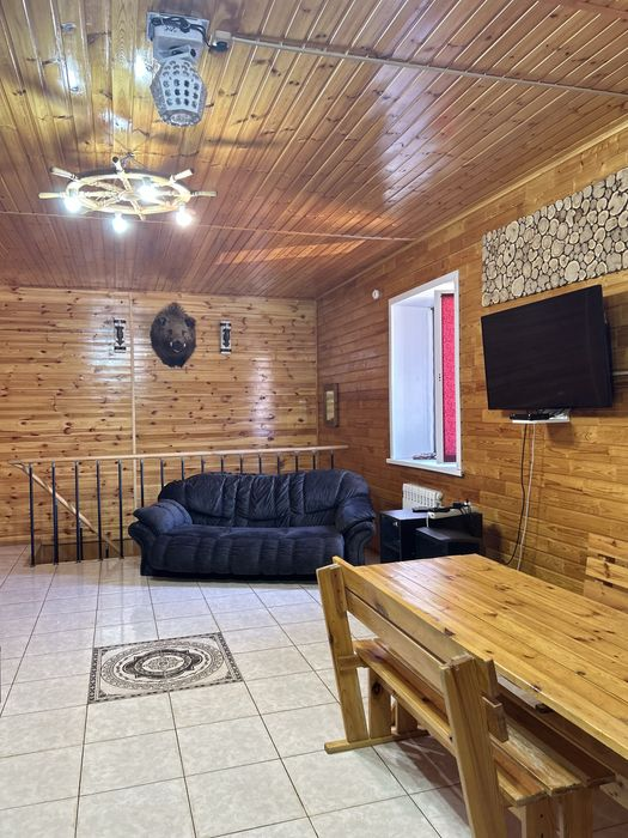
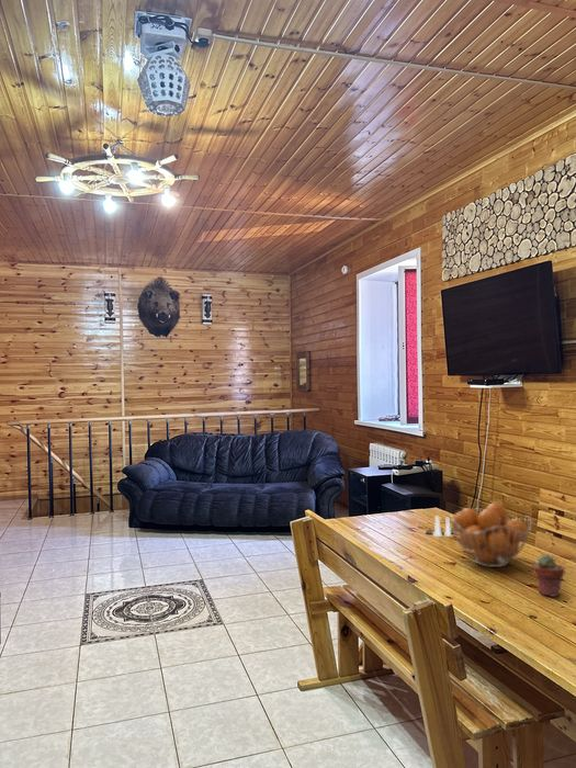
+ salt and pepper shaker set (439, 524)
+ fruit basket (489, 533)
+ potted succulent (549, 574)
